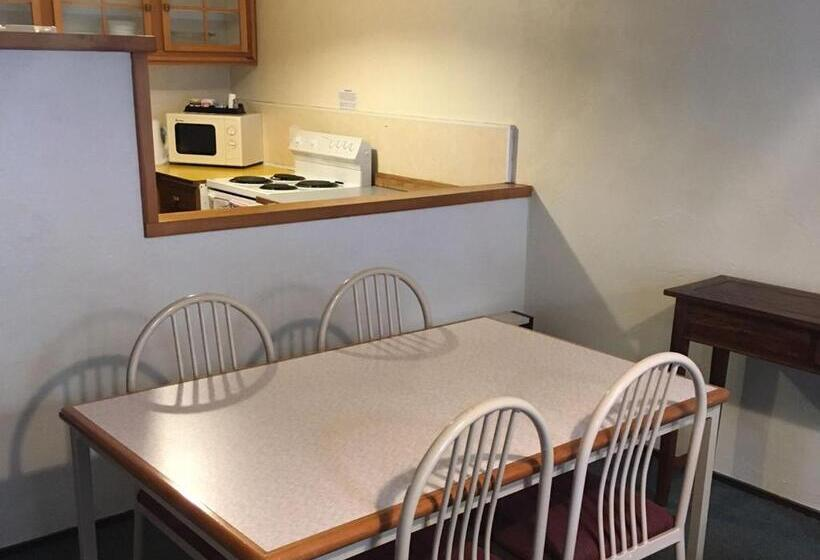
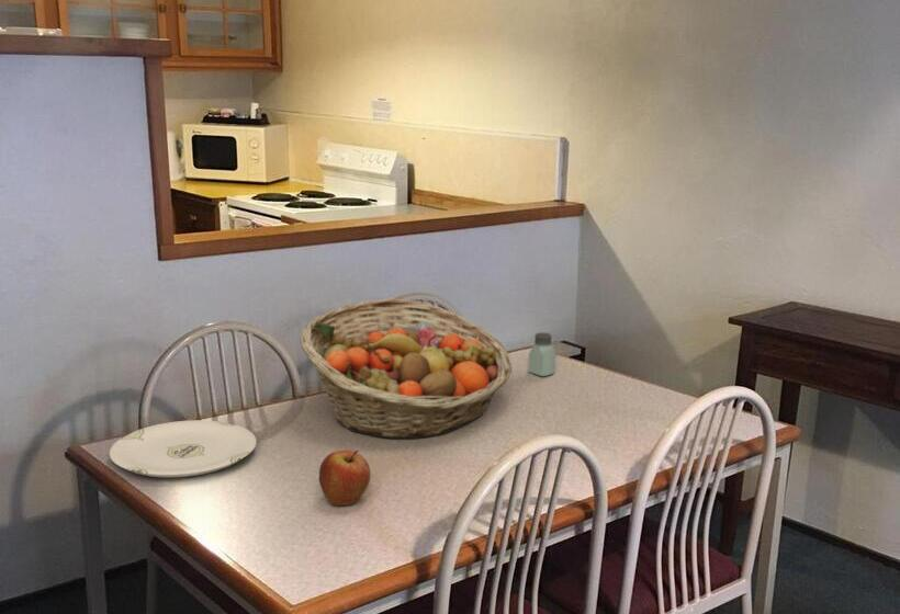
+ fruit basket (407, 365)
+ saltshaker (542, 353)
+ plate (184, 450)
+ apple (345, 475)
